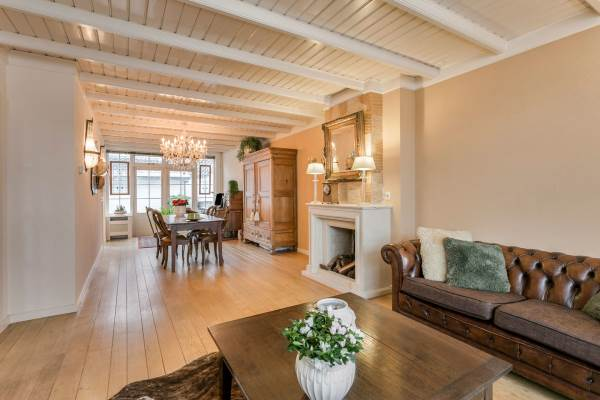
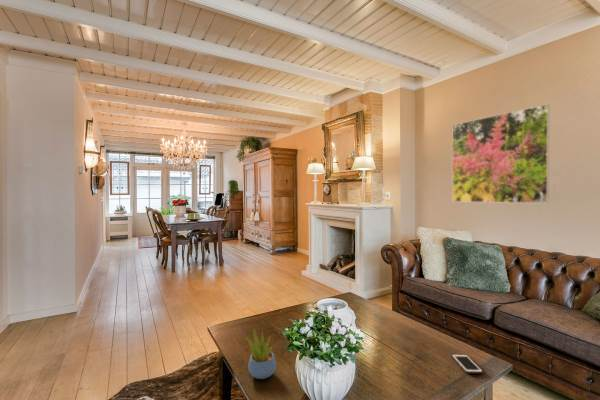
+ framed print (494, 159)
+ succulent plant (261, 352)
+ cell phone (466, 363)
